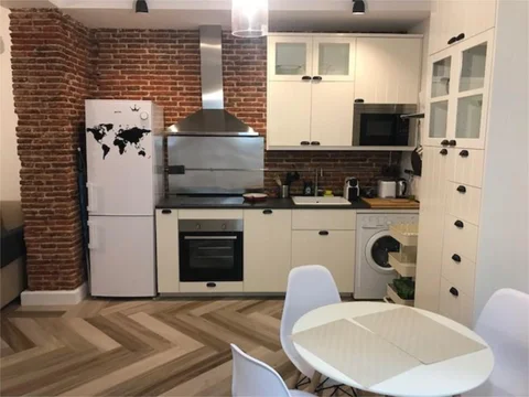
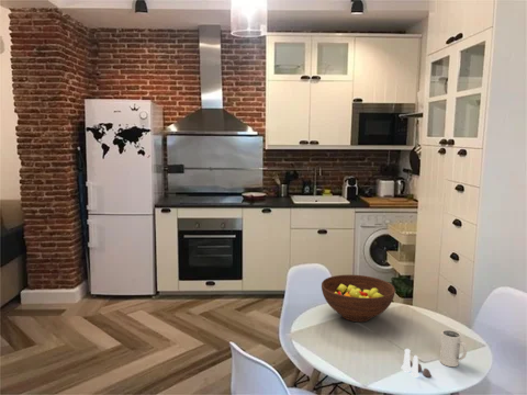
+ salt and pepper shaker set (414, 360)
+ mug (453, 349)
+ fruit bowl (357, 301)
